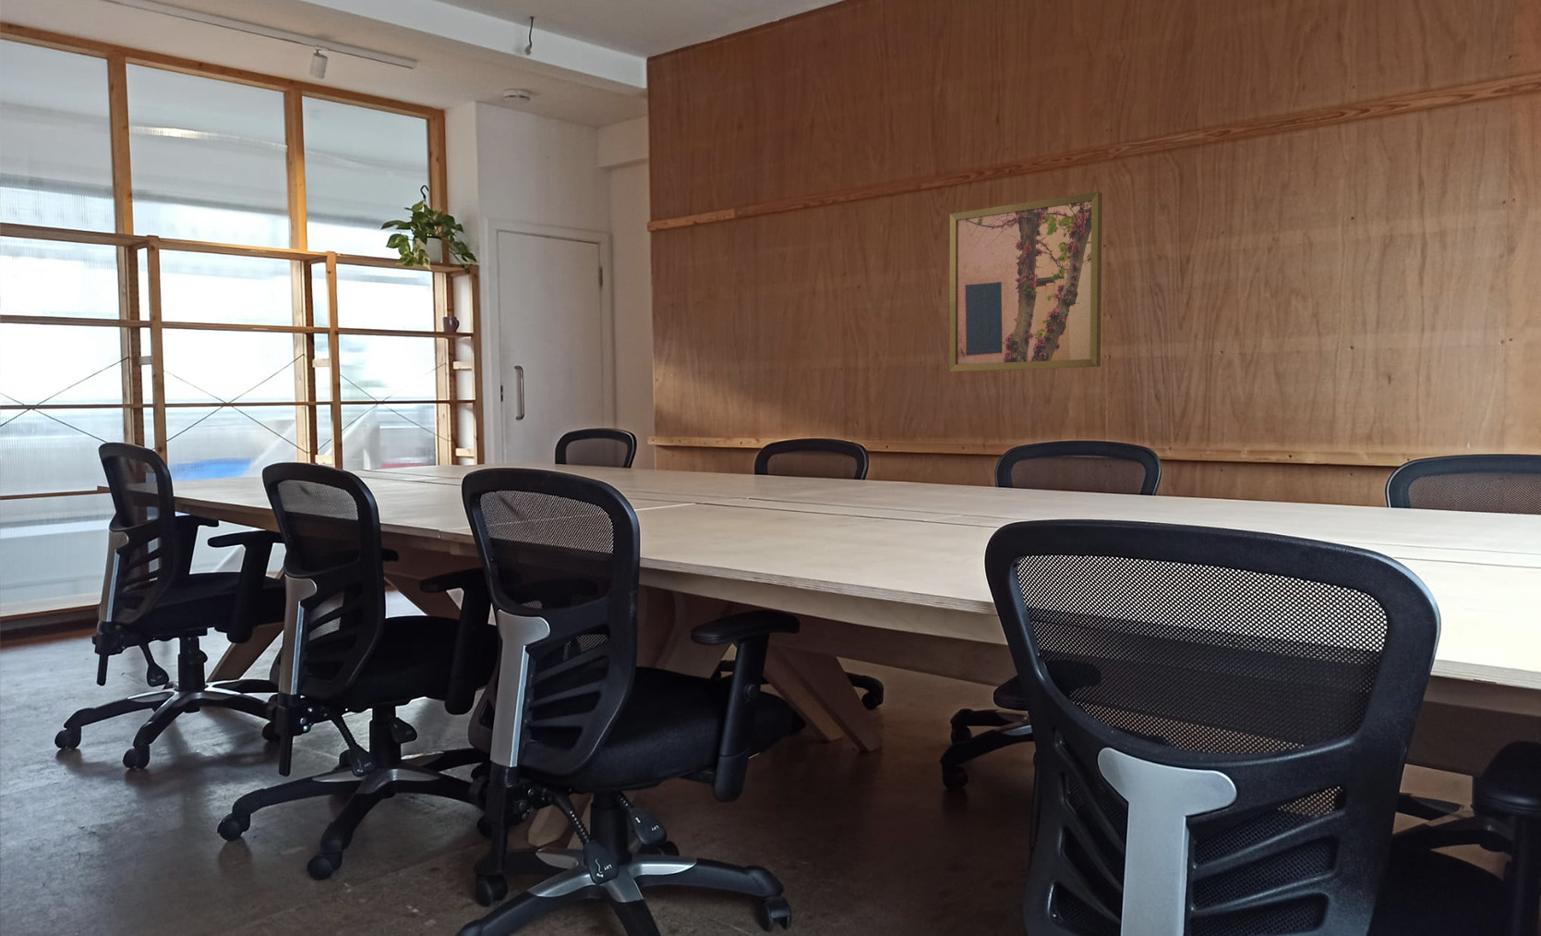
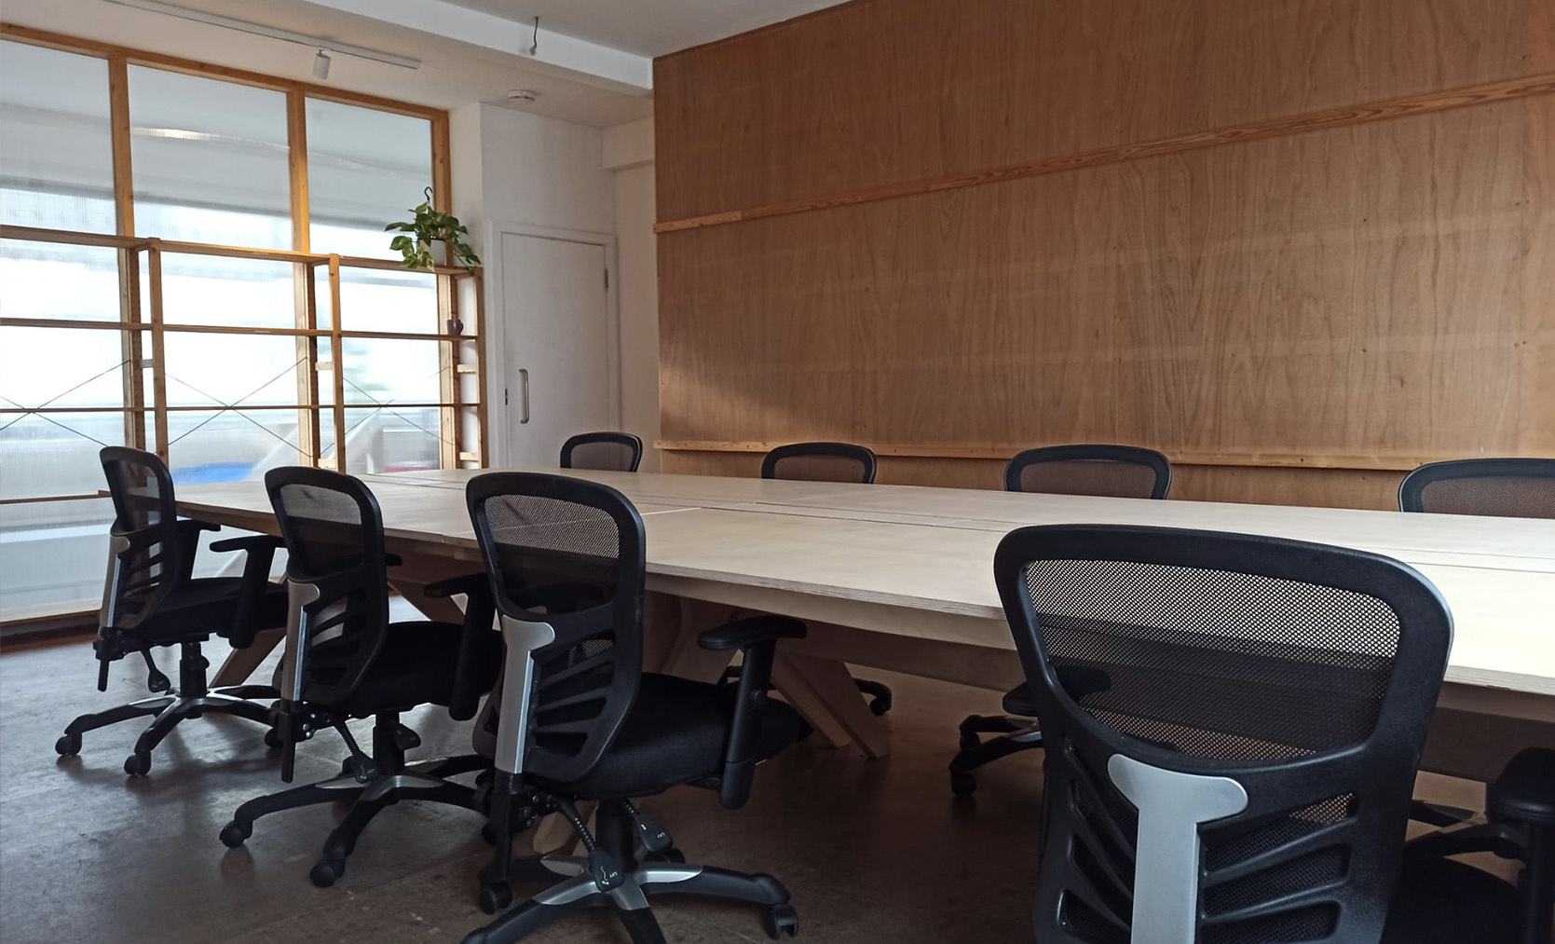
- wall art (1021, 286)
